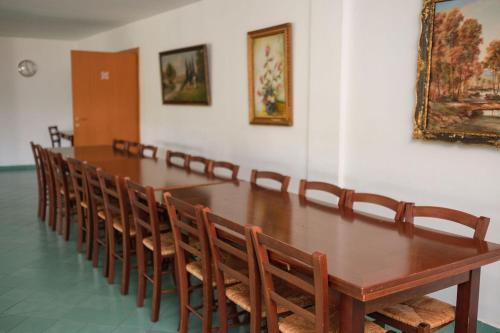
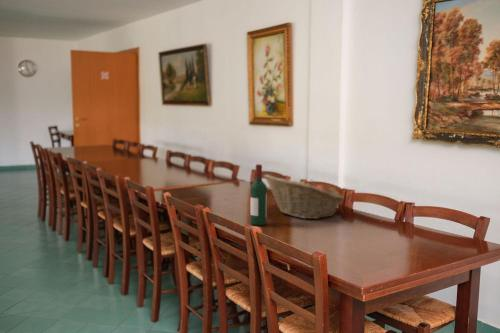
+ wine bottle (258, 194)
+ fruit basket (302, 193)
